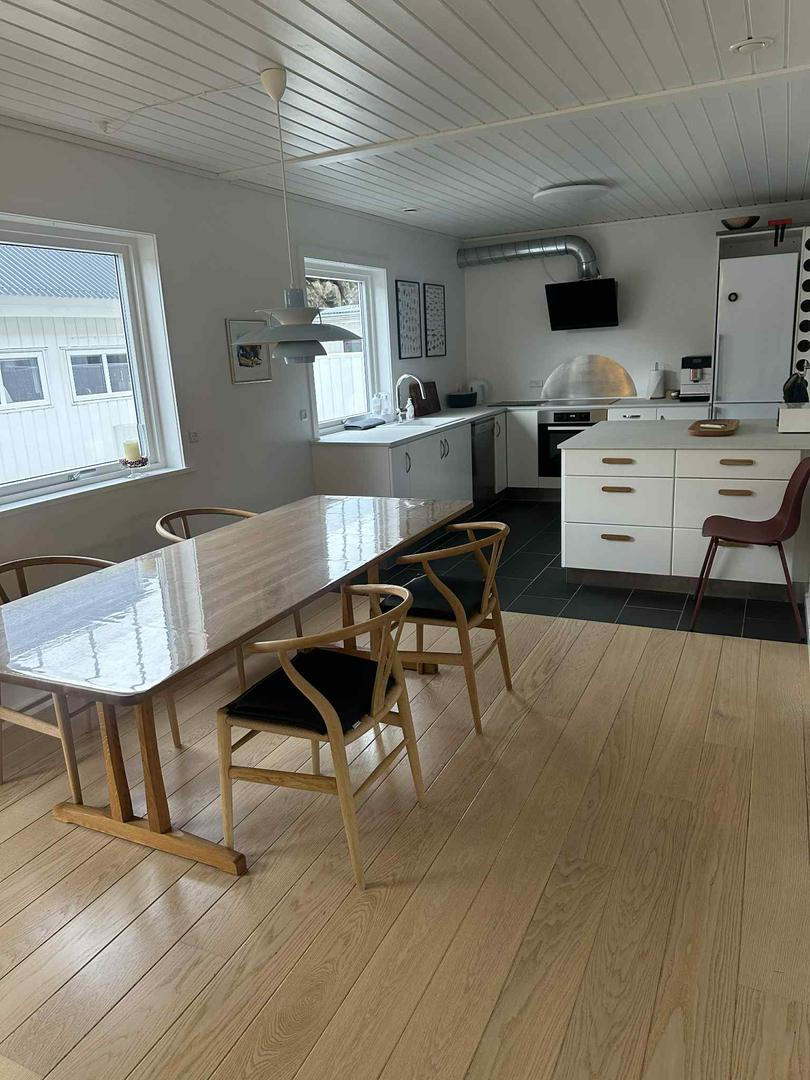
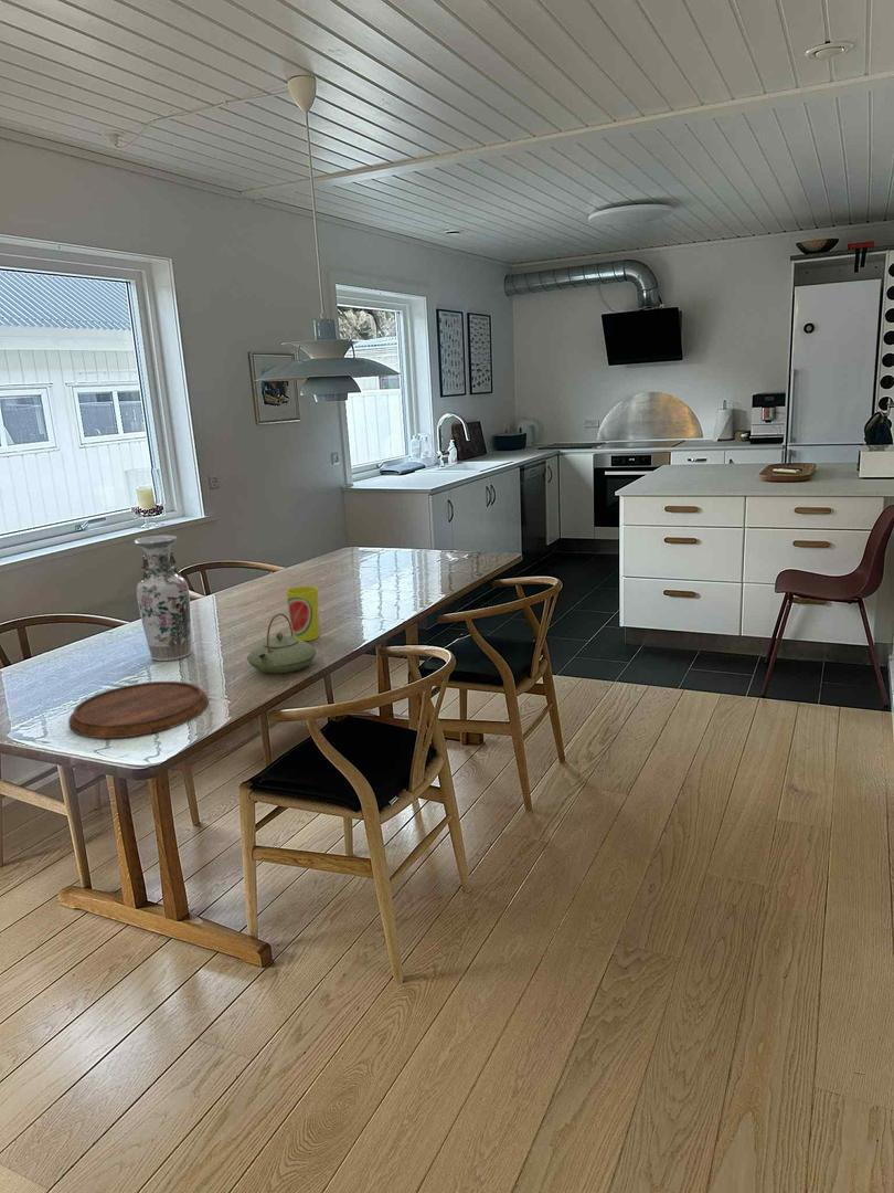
+ cup (304, 613)
+ vase (163, 598)
+ cutting board (139, 706)
+ teapot (278, 642)
